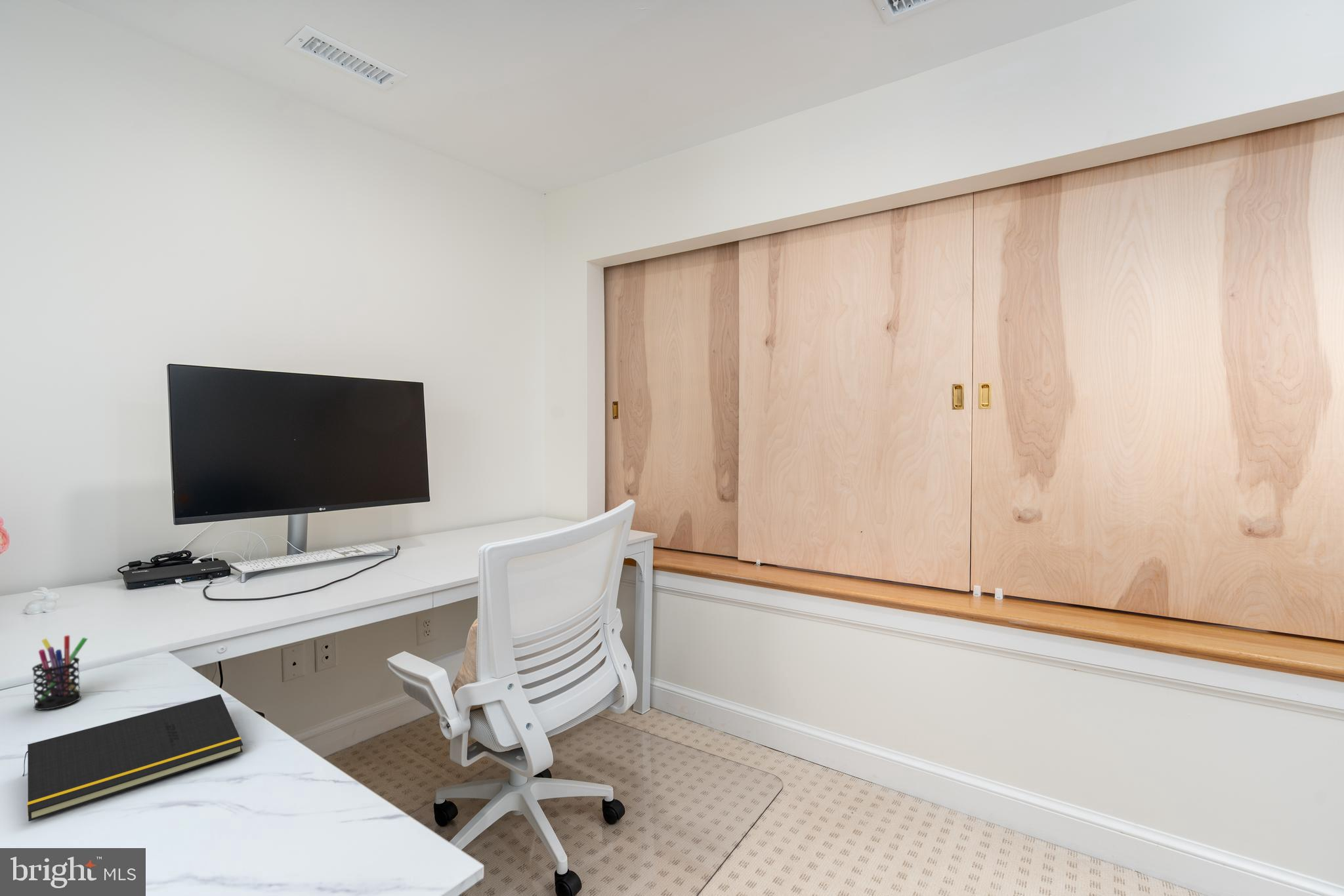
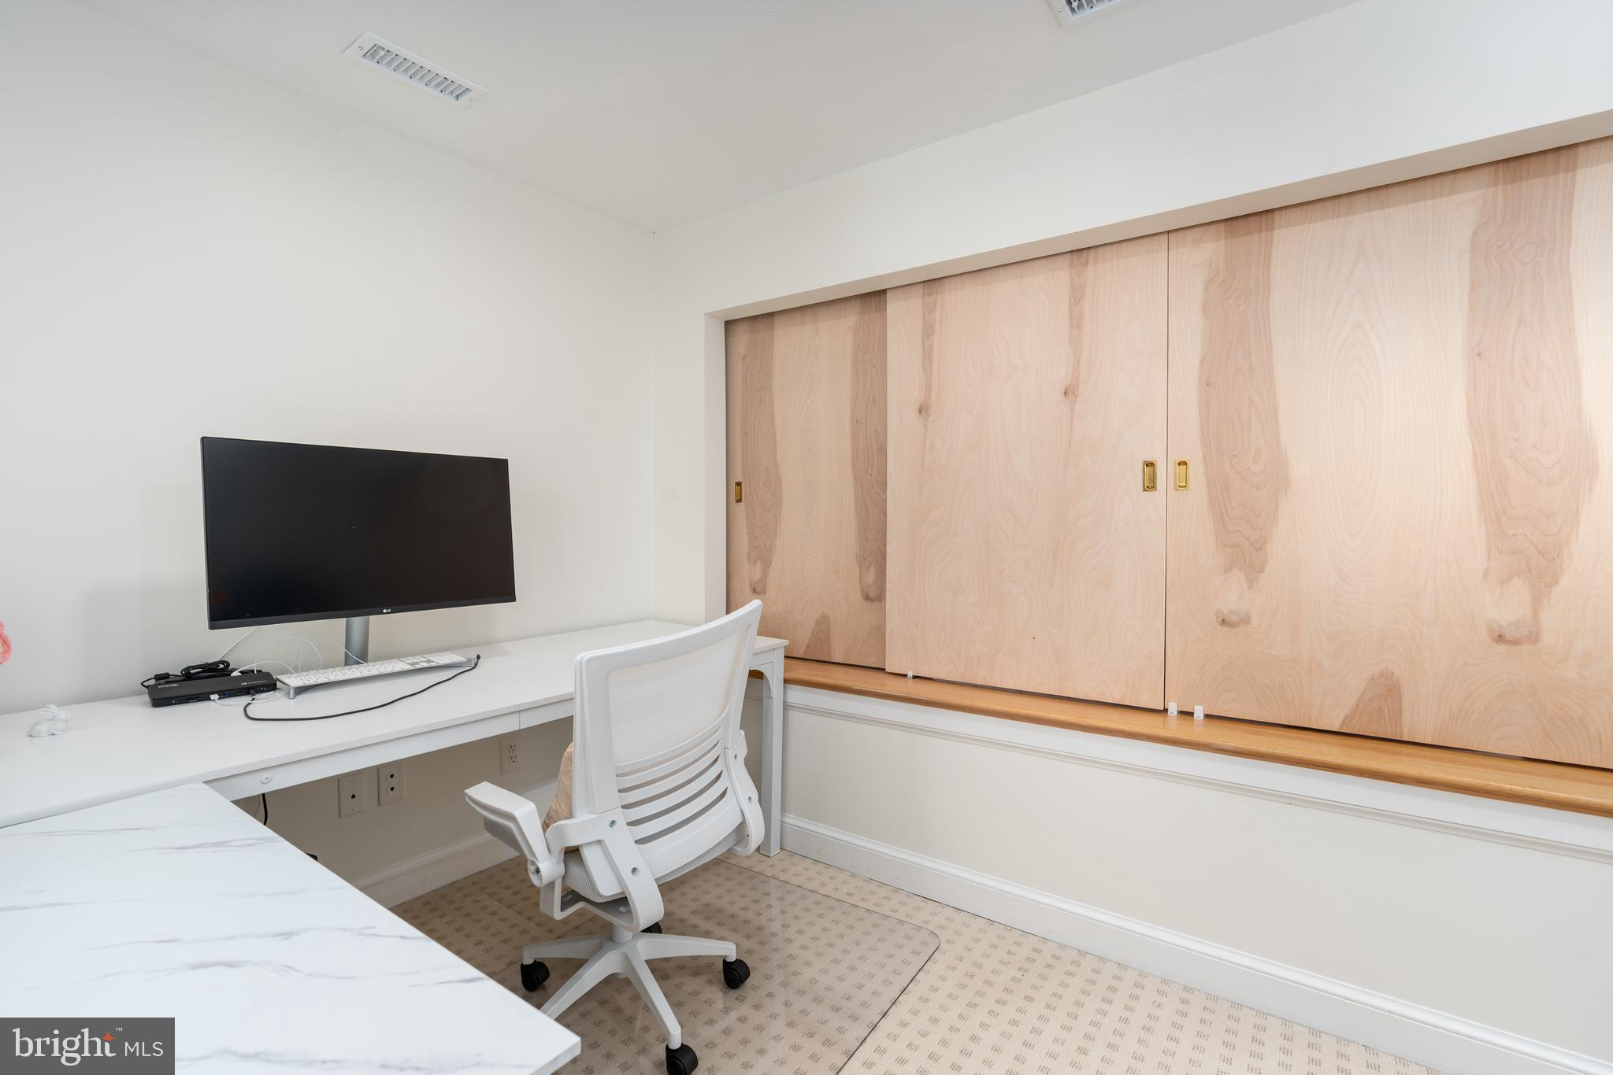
- notepad (138, 748)
- pen holder (62, 667)
